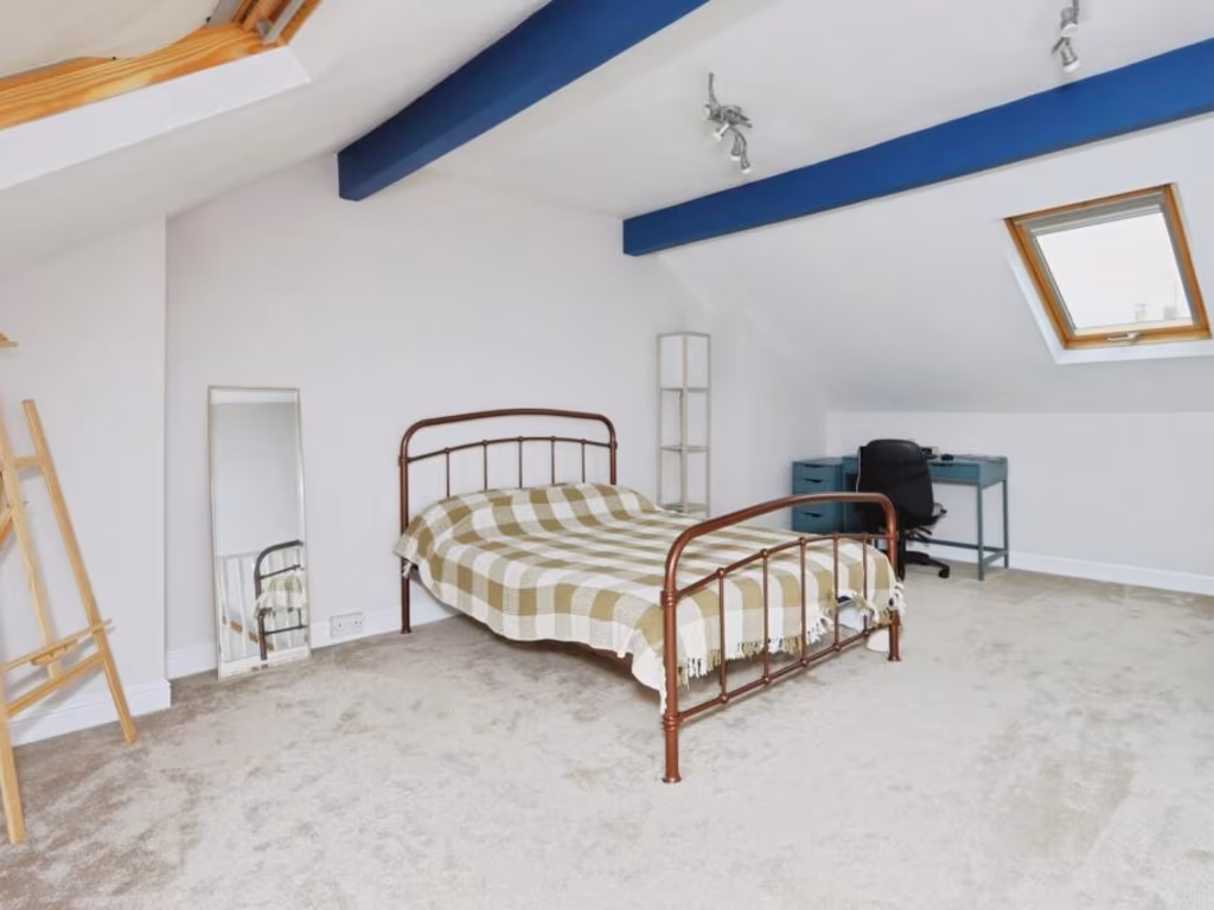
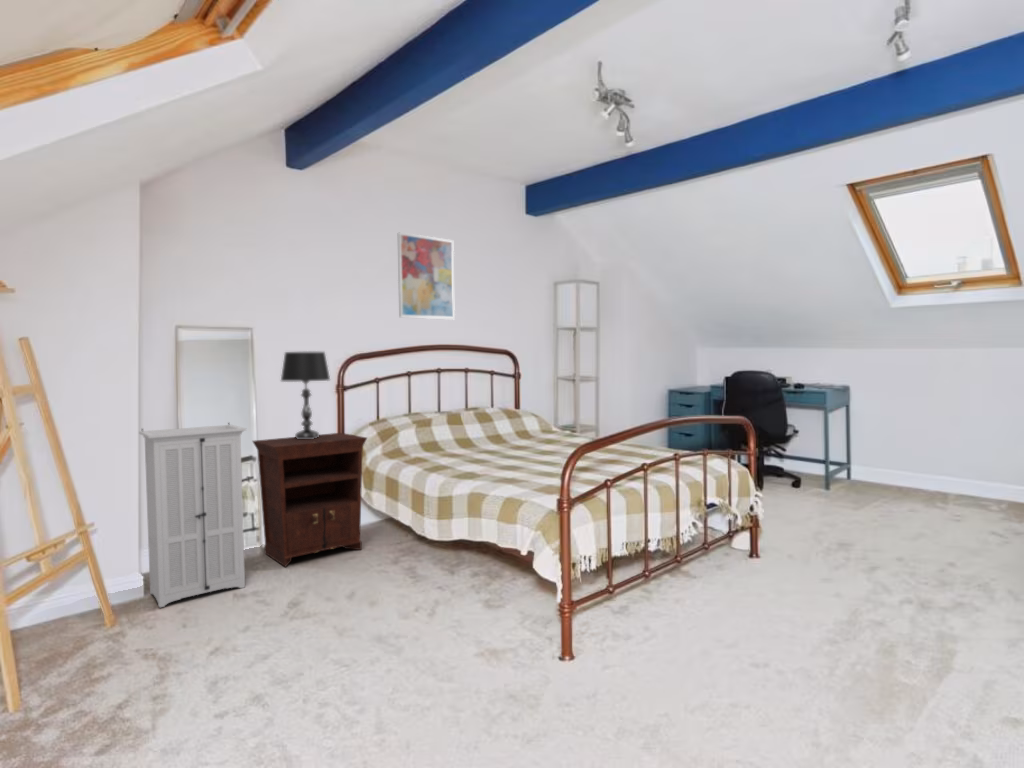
+ storage cabinet (196, 509)
+ nightstand (312, 495)
+ wall art (427, 277)
+ table lamp (306, 394)
